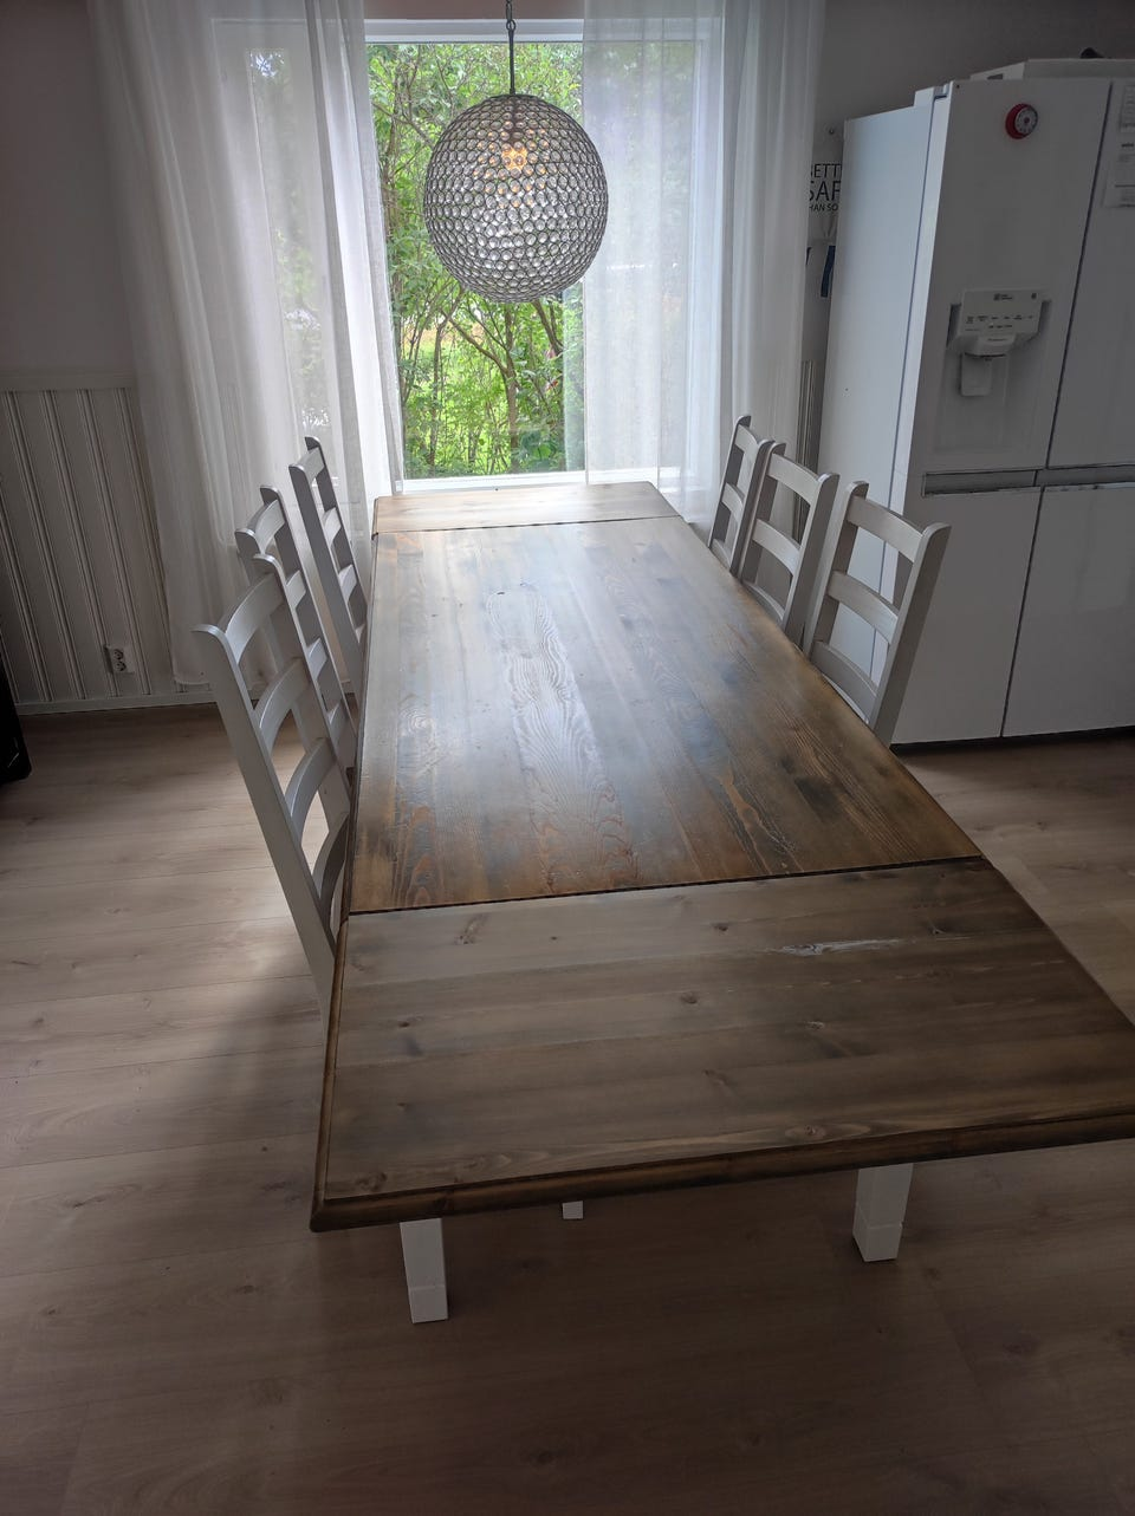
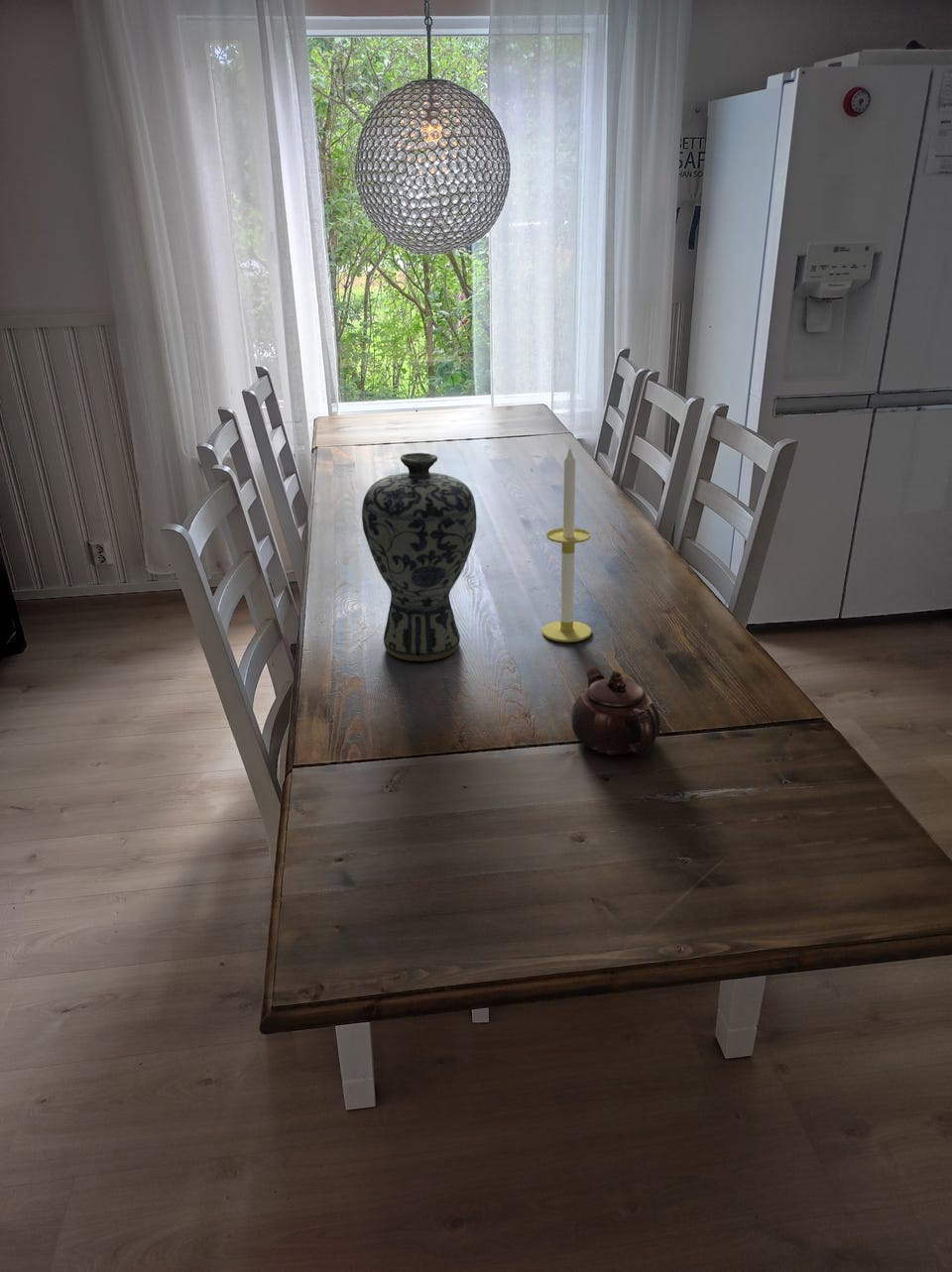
+ candle (568, 542)
+ vase (420, 554)
+ teapot (617, 707)
